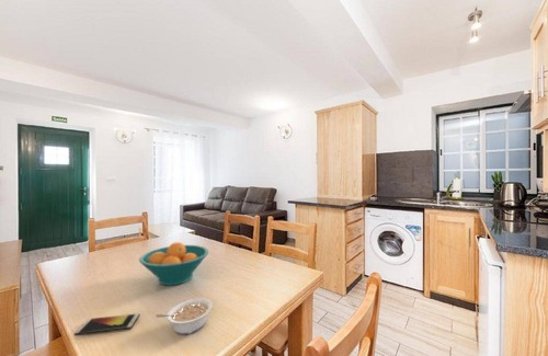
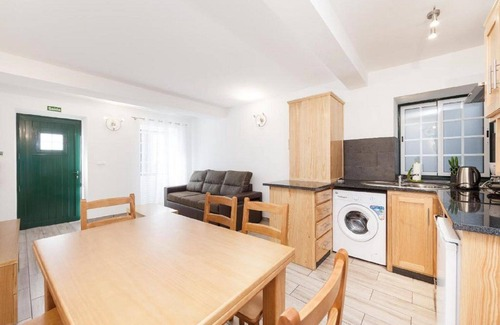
- fruit bowl (175, 261)
- legume (189, 315)
- smartphone (109, 323)
